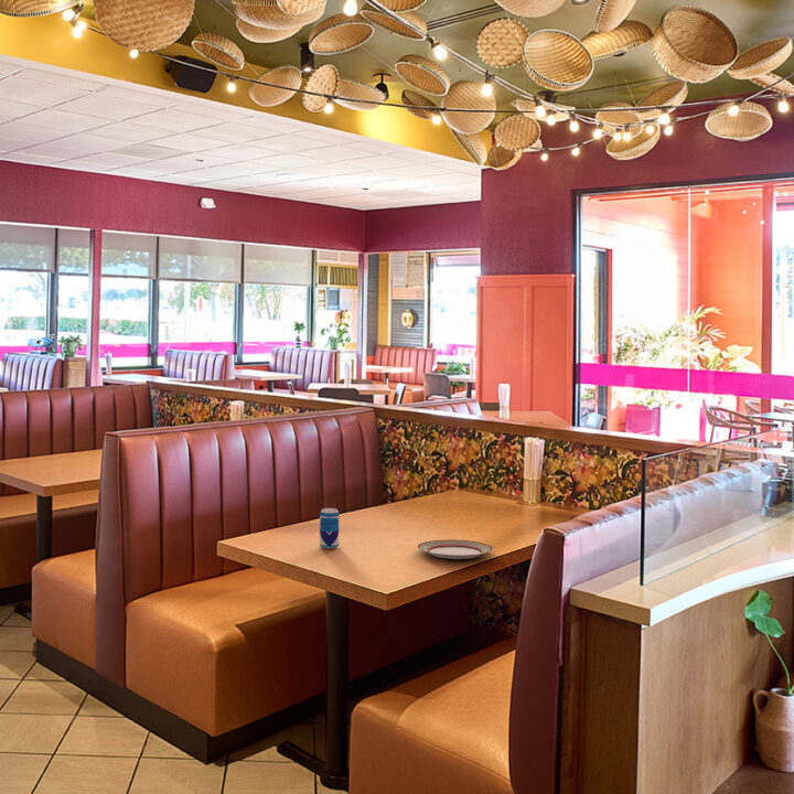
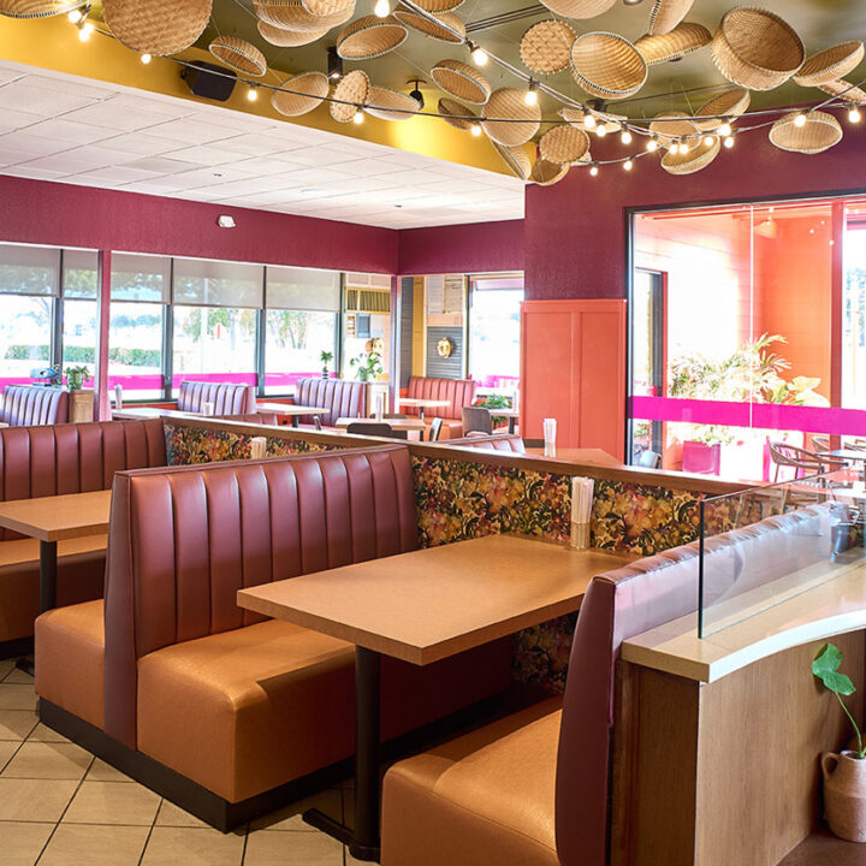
- beverage can (329, 528)
- plate (454, 549)
